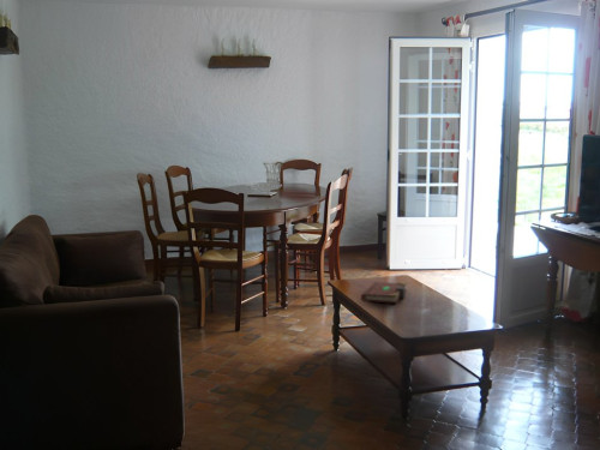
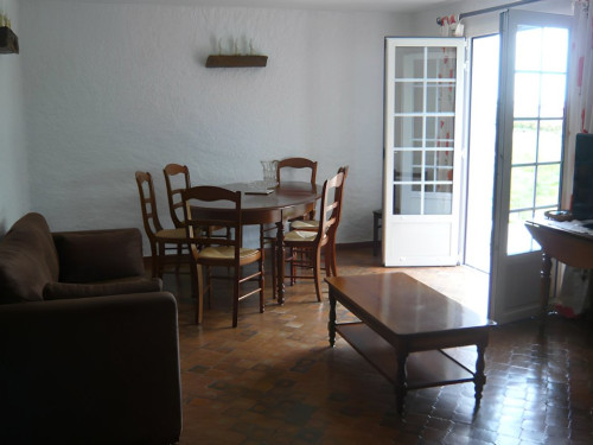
- book (384, 290)
